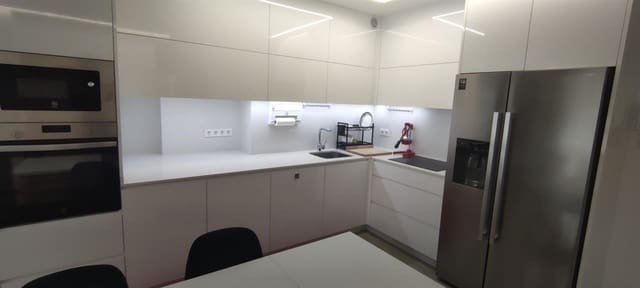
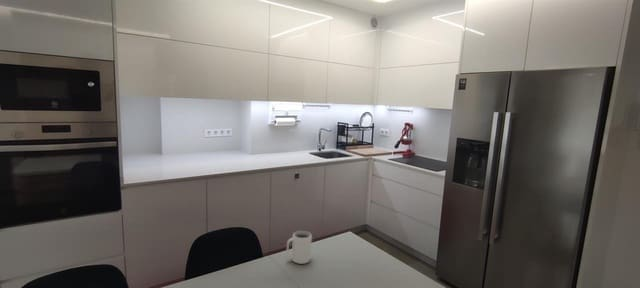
+ mug (299, 247)
